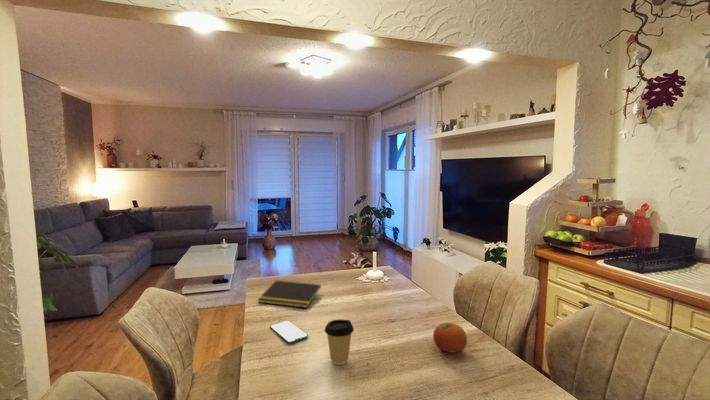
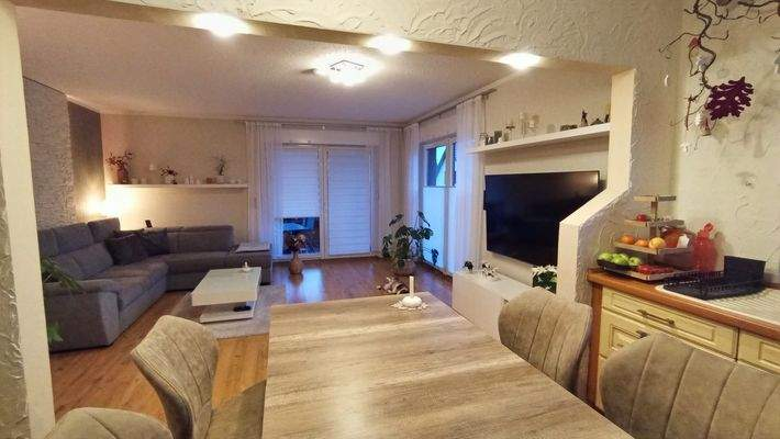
- notepad (290, 293)
- smartphone (288, 330)
- fruit (449, 337)
- coffee cup (339, 341)
